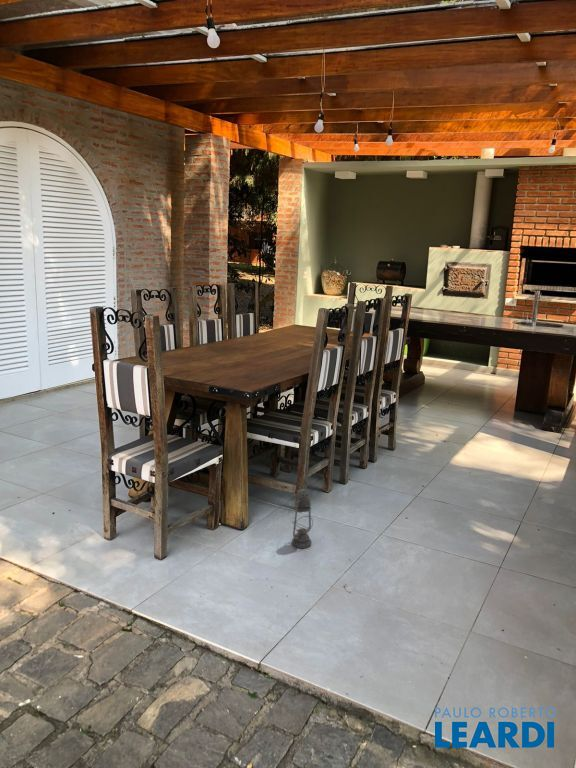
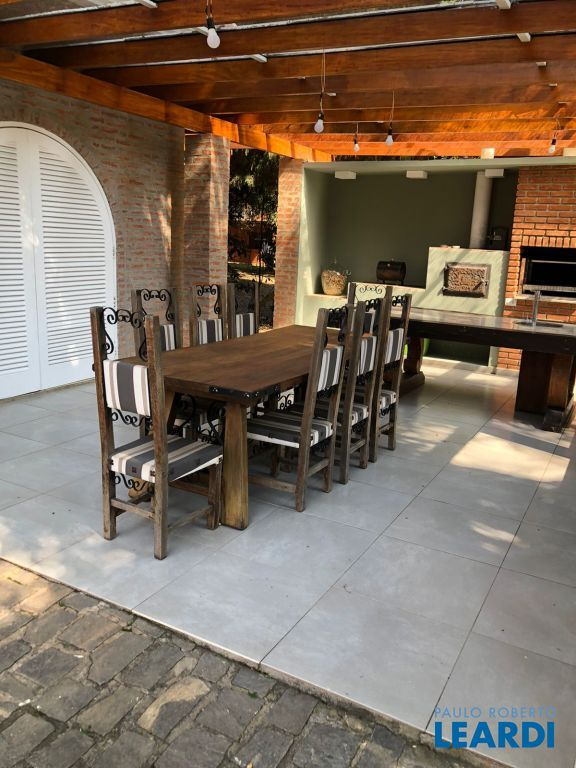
- lantern (299, 511)
